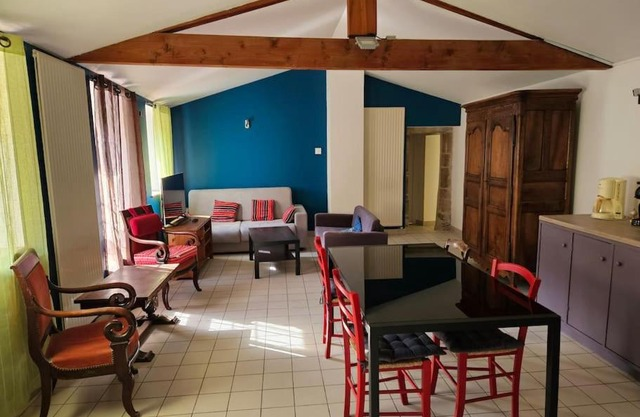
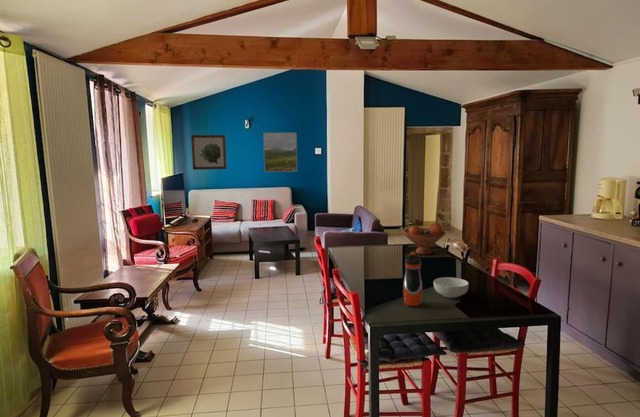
+ wall art (209, 152)
+ cereal bowl (450, 288)
+ fruit bowl (423, 238)
+ water bottle (412, 278)
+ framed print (280, 152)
